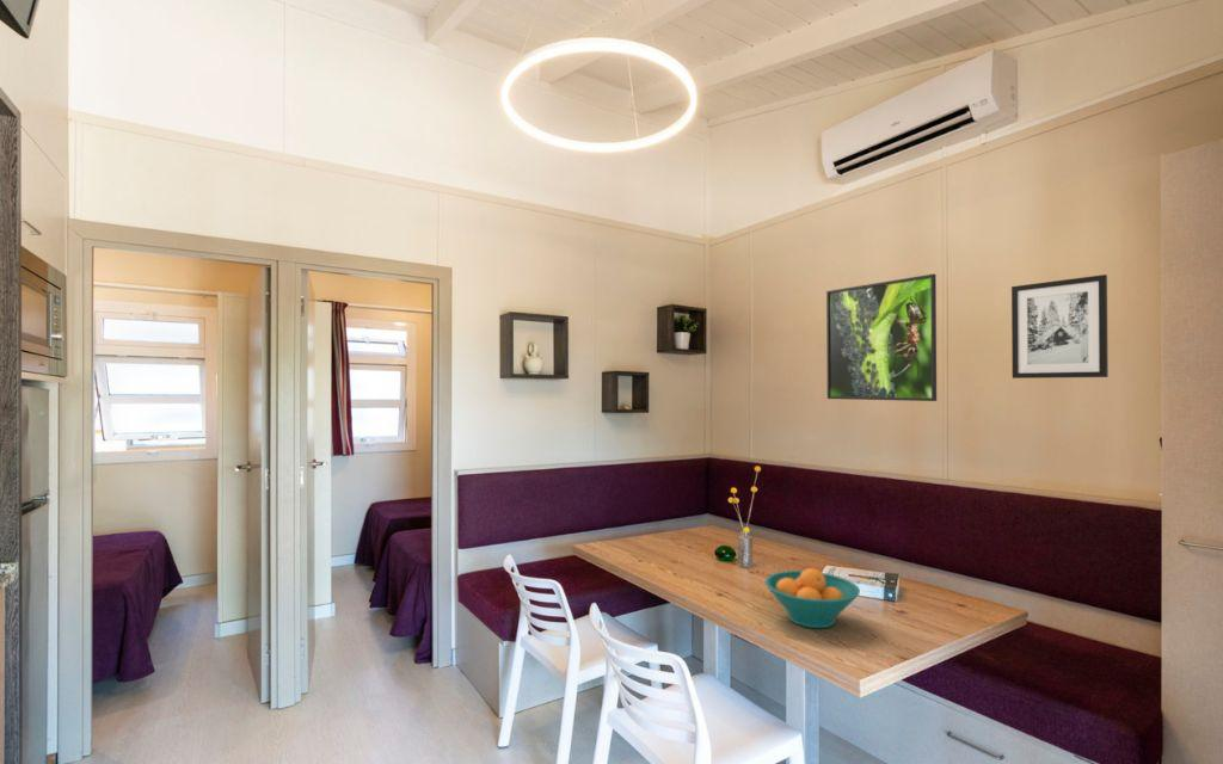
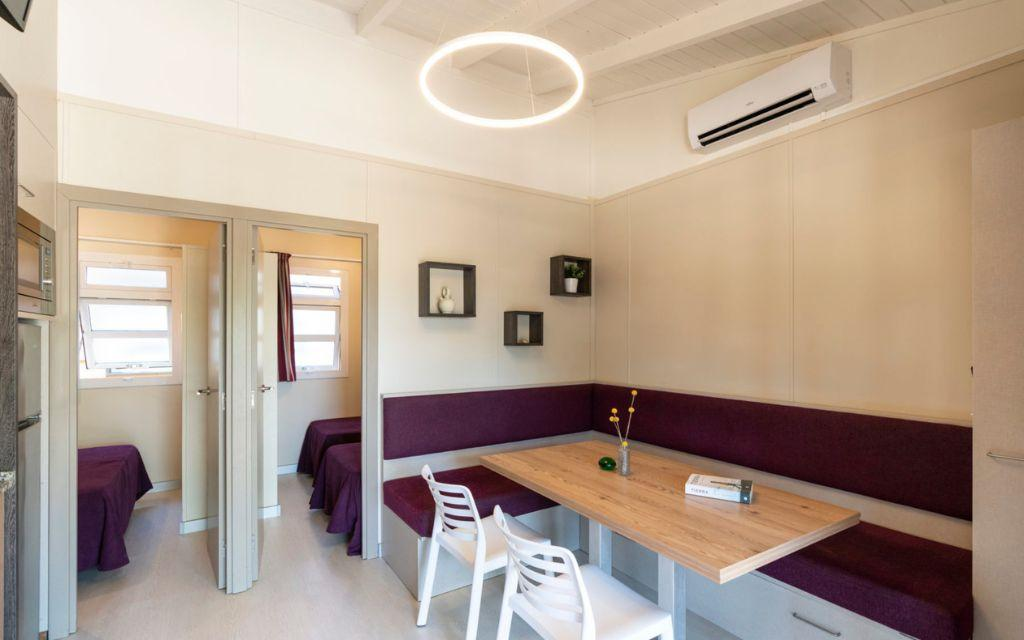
- fruit bowl (811, 593)
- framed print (877, 341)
- wall art (1057, 328)
